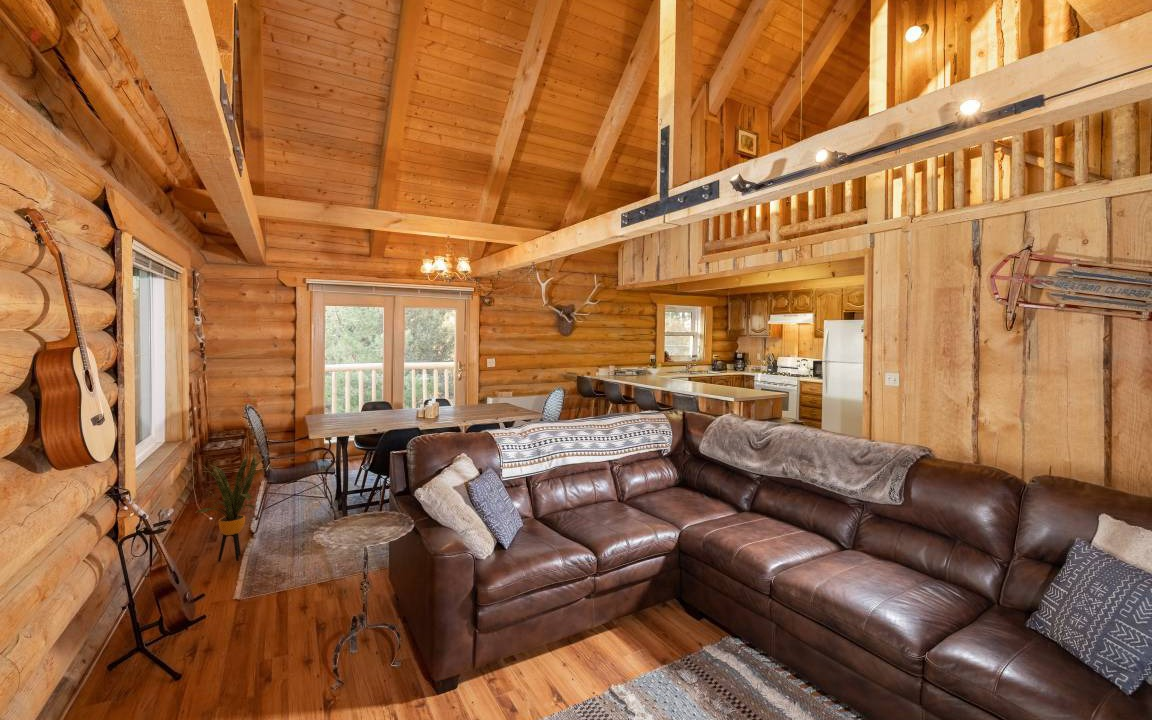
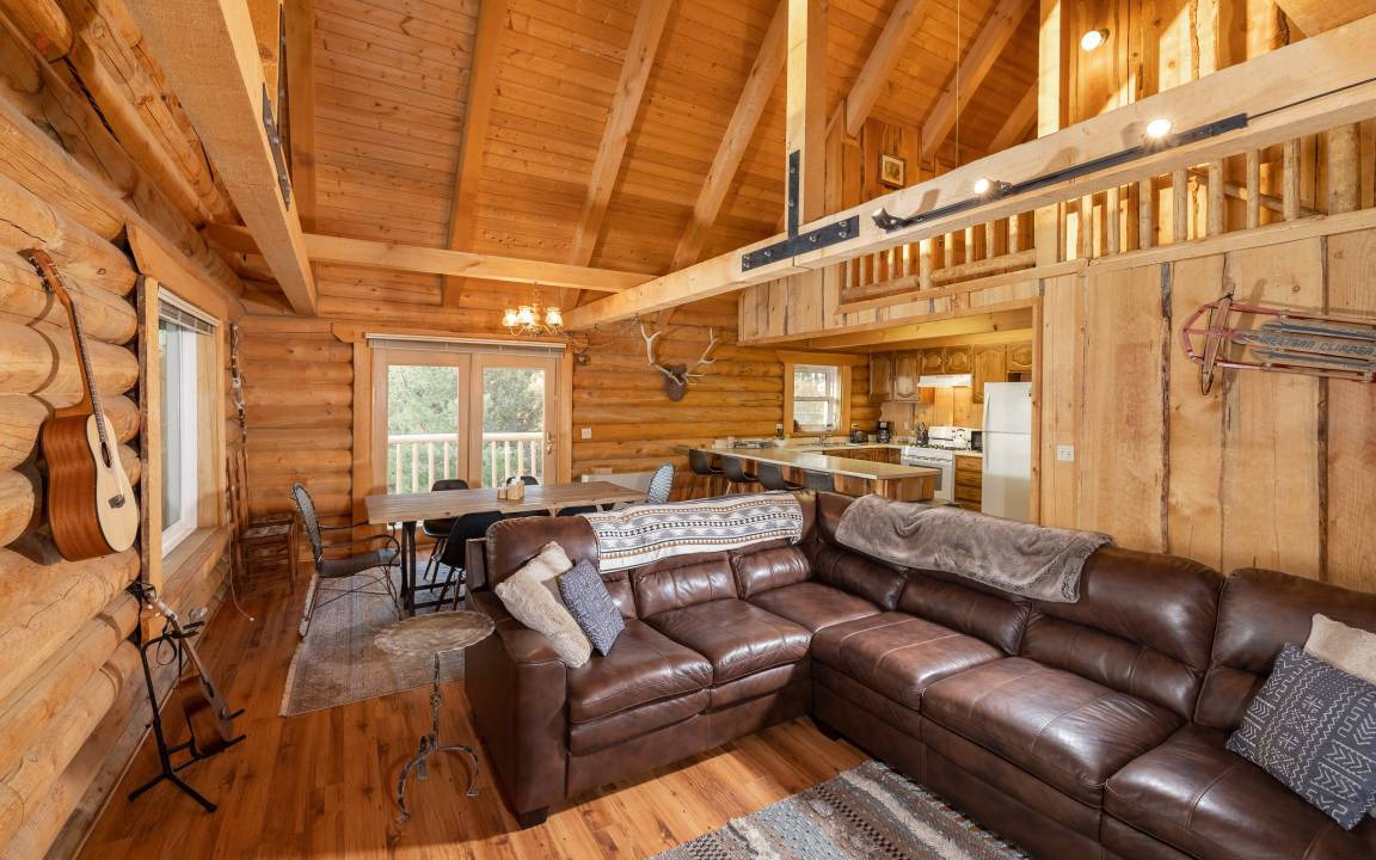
- house plant (227, 505)
